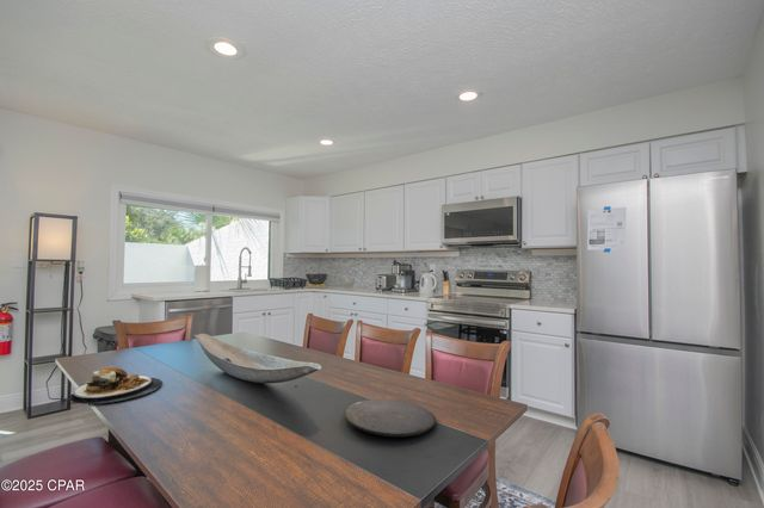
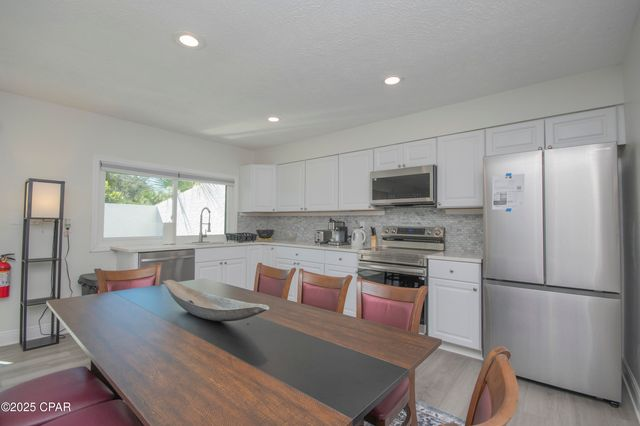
- plate (389, 415)
- plate (118, 378)
